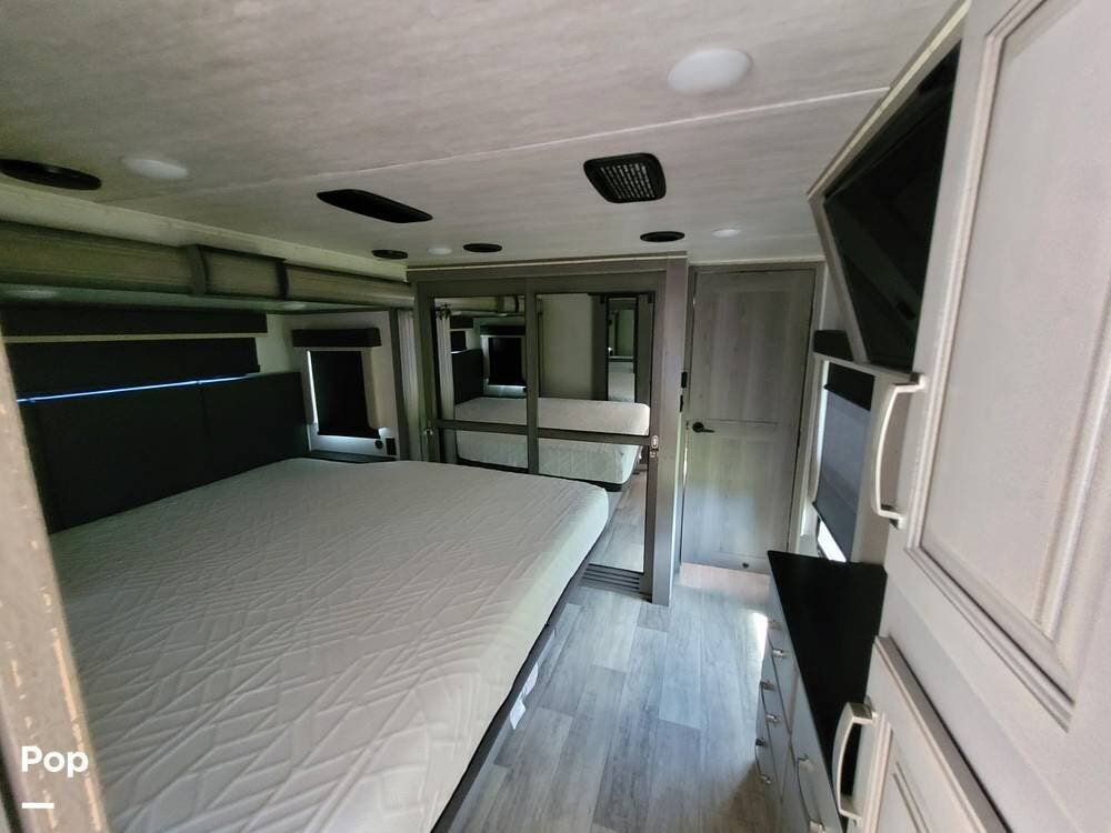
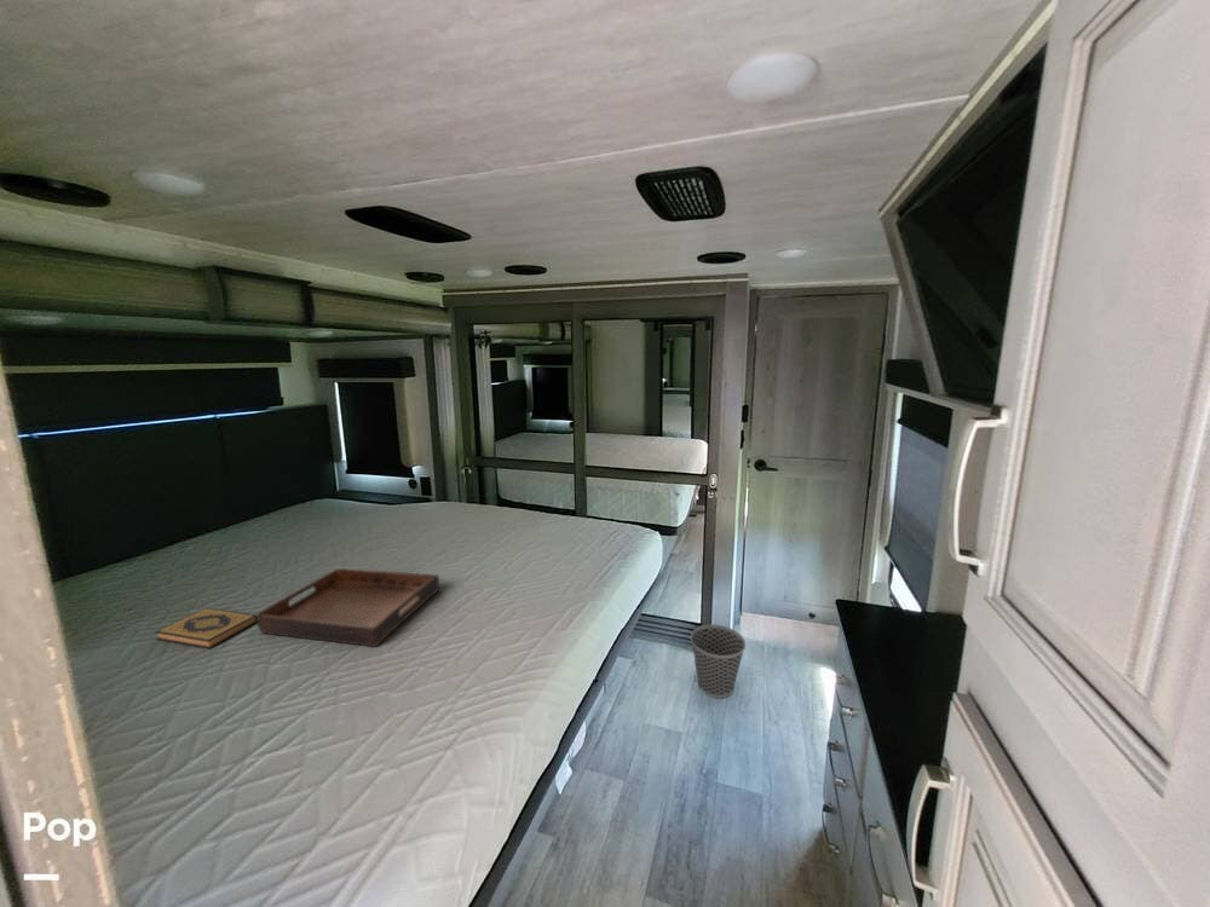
+ hardback book (208, 626)
+ serving tray (353, 601)
+ wastebasket (716, 663)
